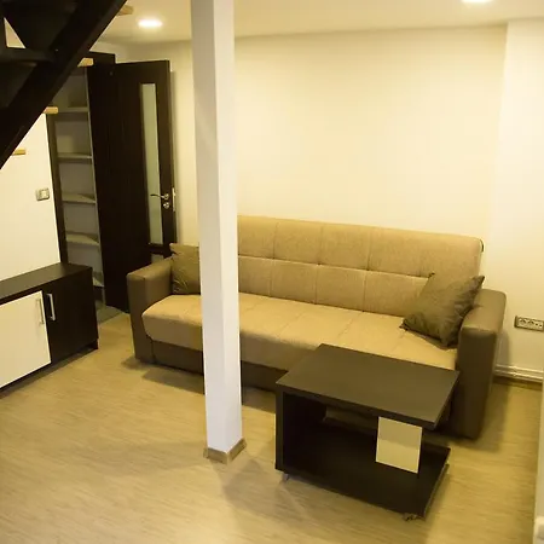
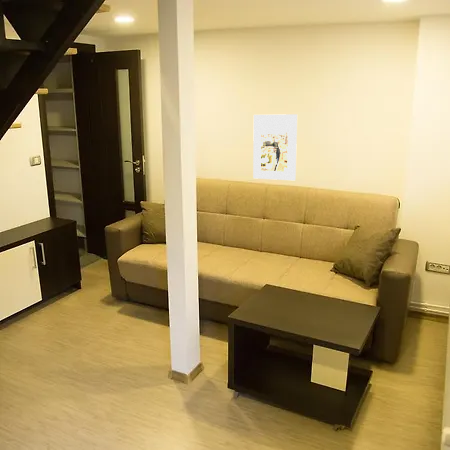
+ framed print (274, 147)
